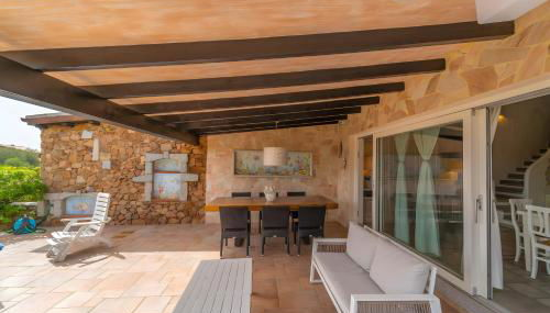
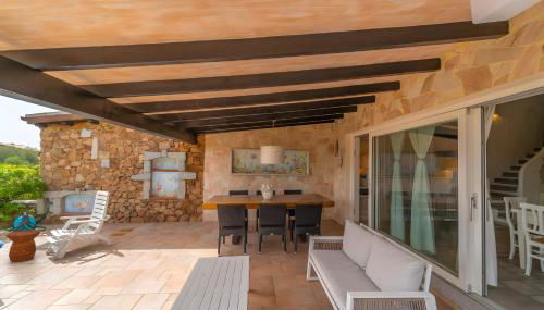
+ side table (23, 246)
